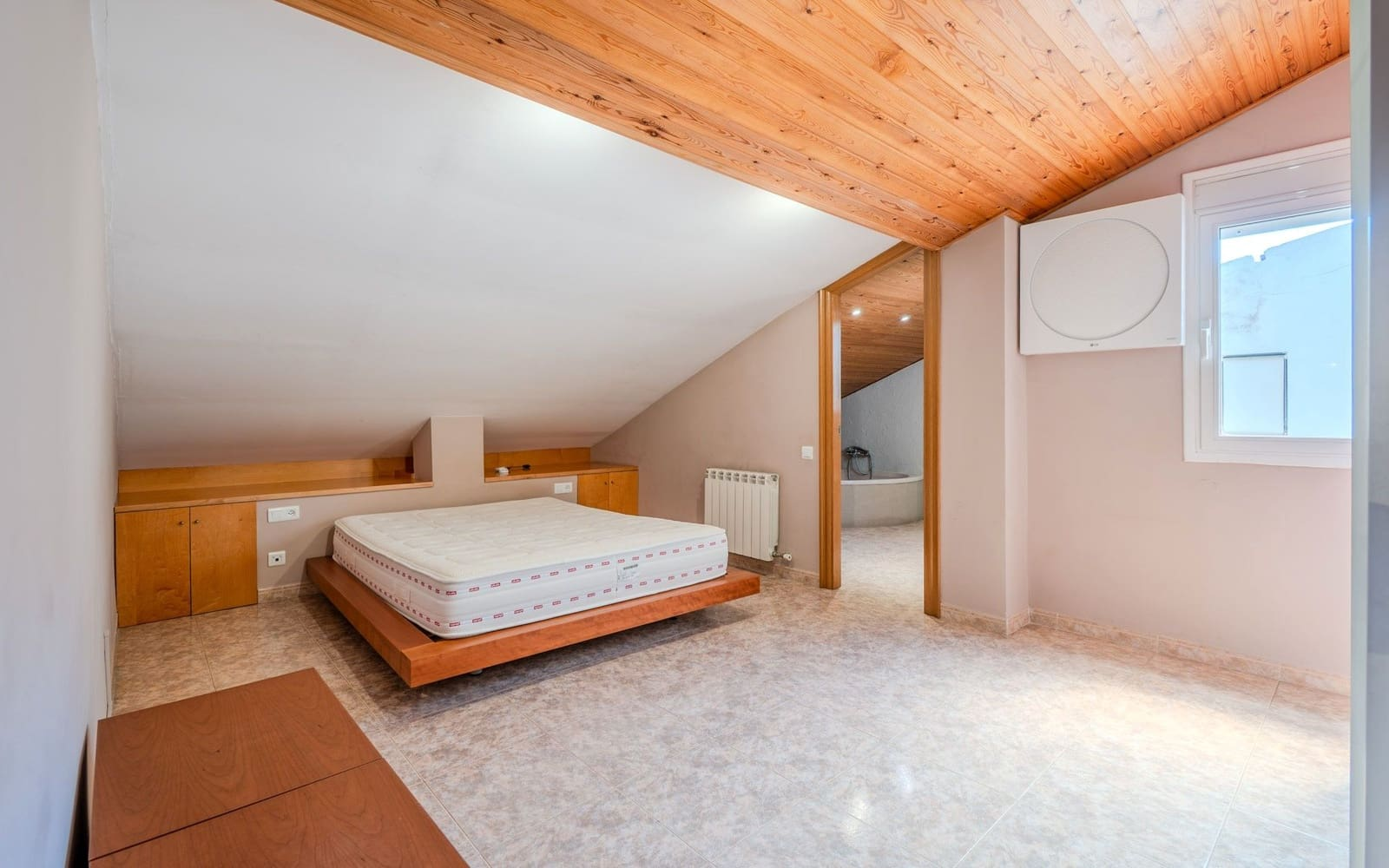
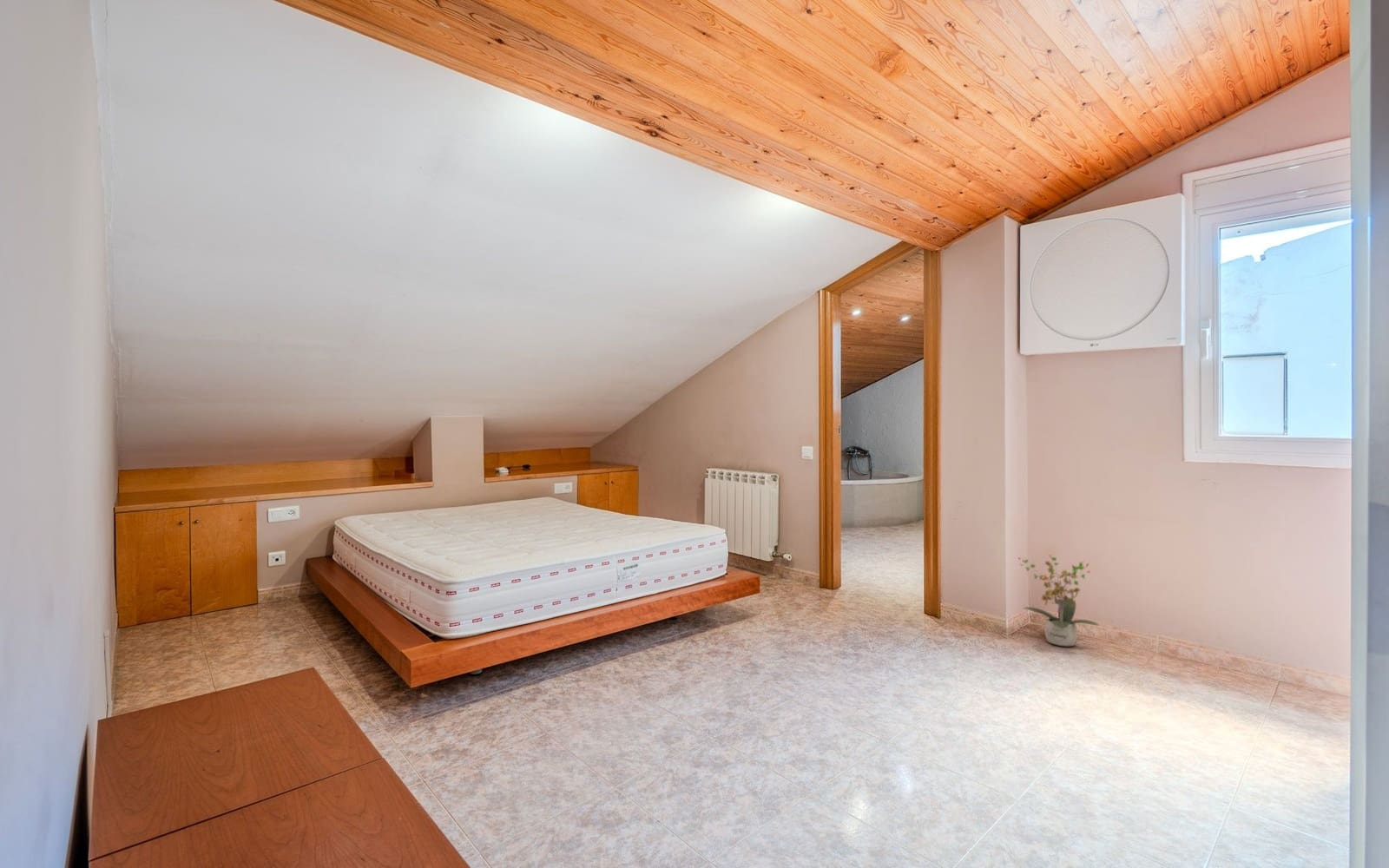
+ potted plant (1057, 600)
